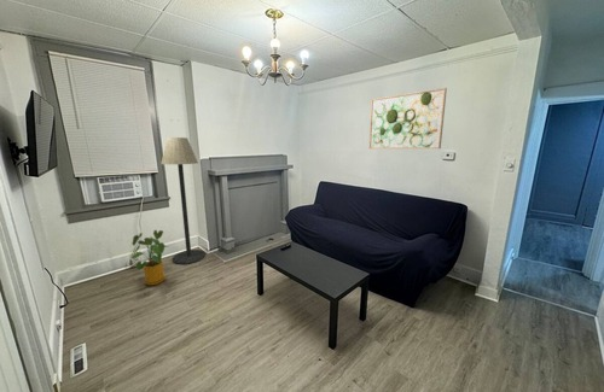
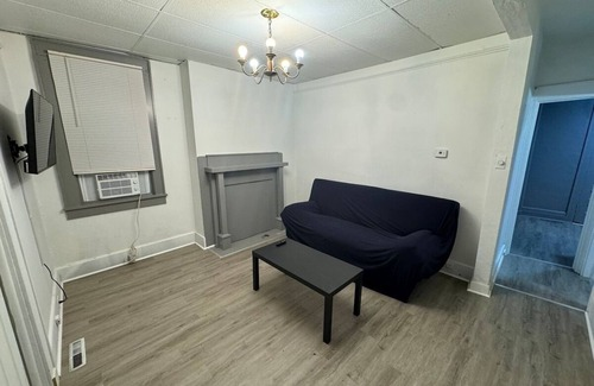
- house plant (150, 258)
- wall art (402, 122)
- floor lamp (184, 200)
